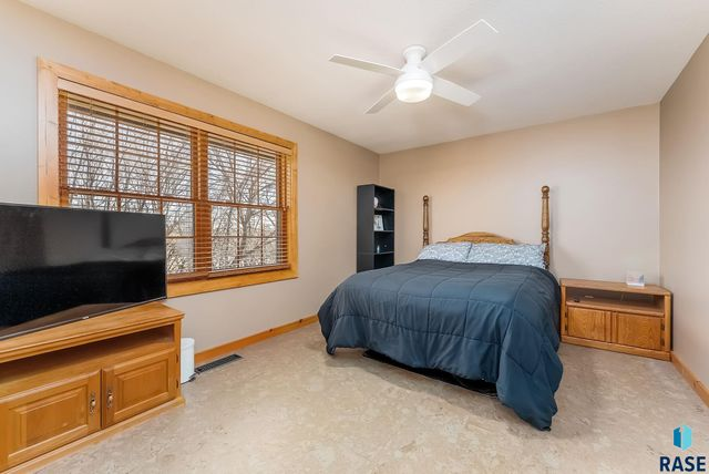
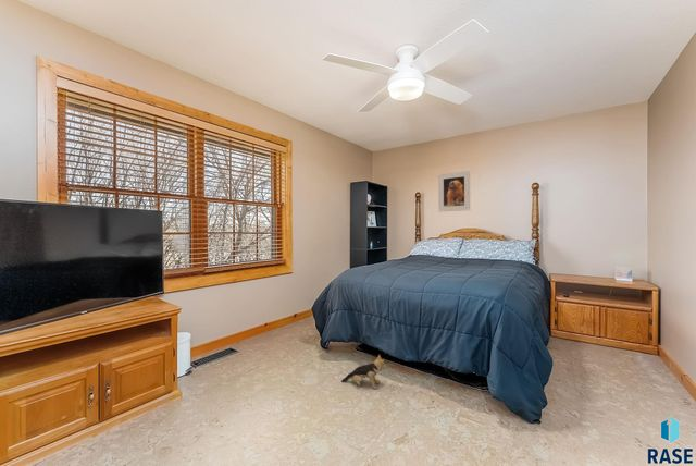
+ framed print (453, 192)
+ plush toy (363, 369)
